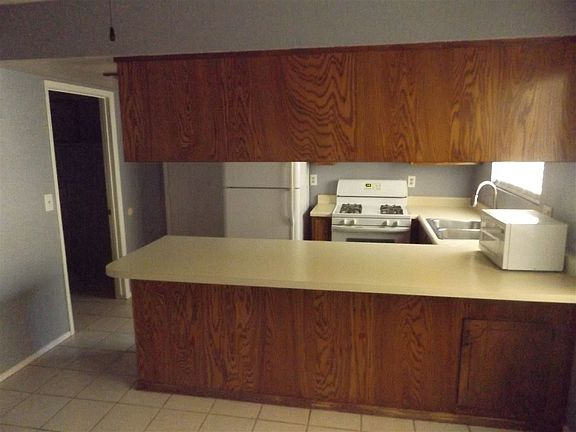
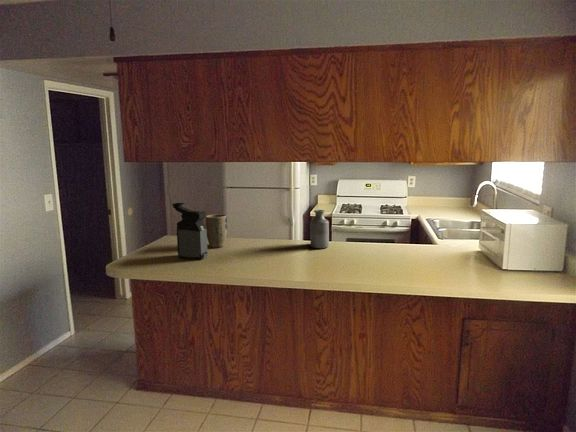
+ plant pot (216, 230)
+ coffee maker (190, 230)
+ bottle (319, 228)
